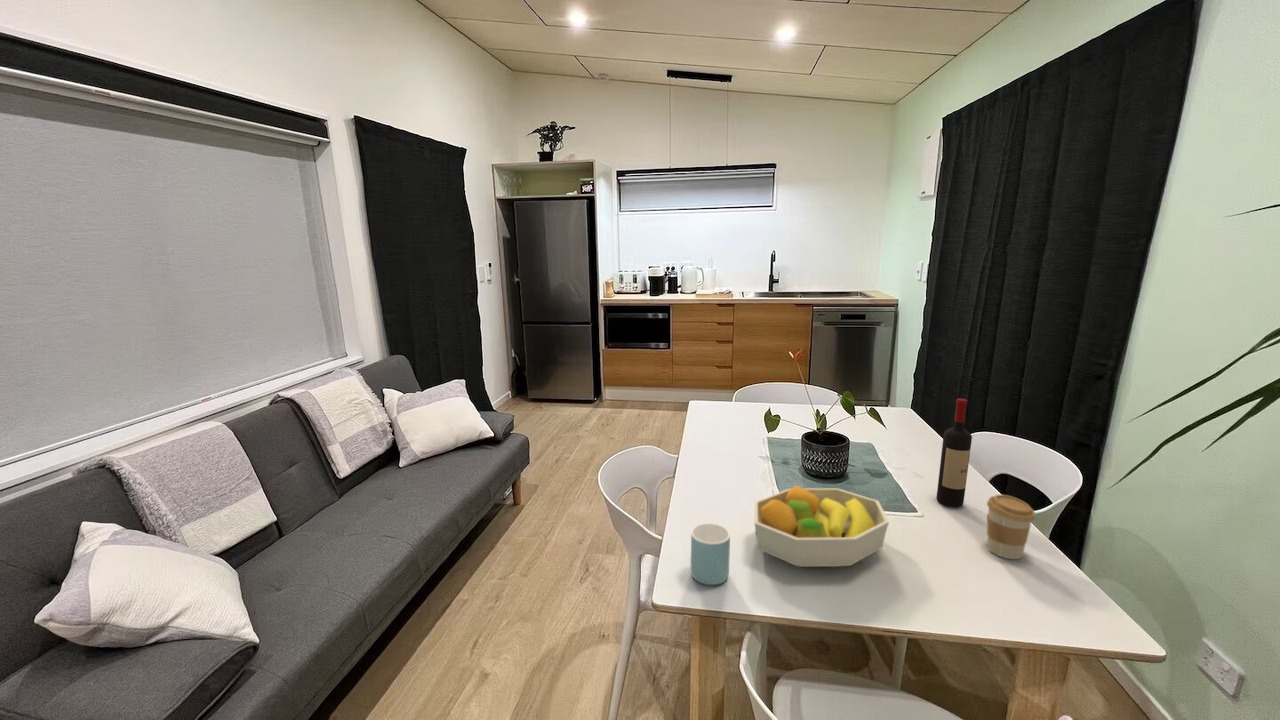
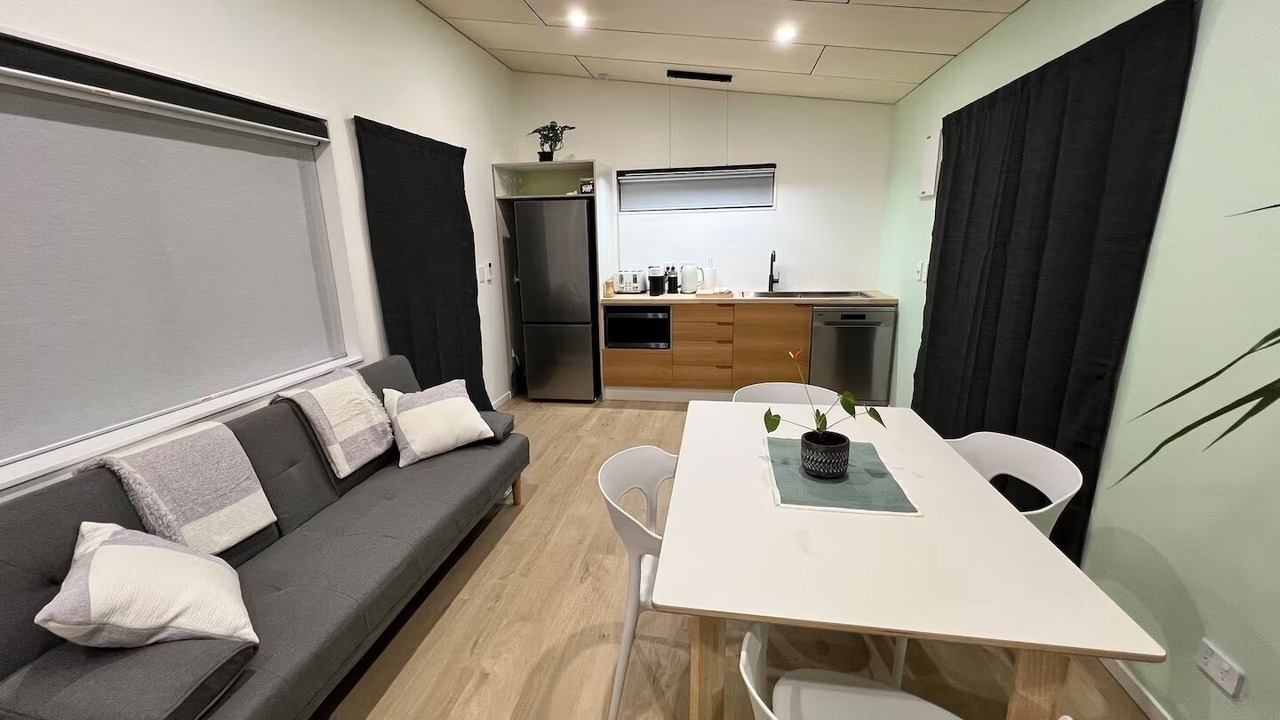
- mug (707, 549)
- wine bottle (955, 452)
- coffee cup (1008, 525)
- fruit bowl (818, 520)
